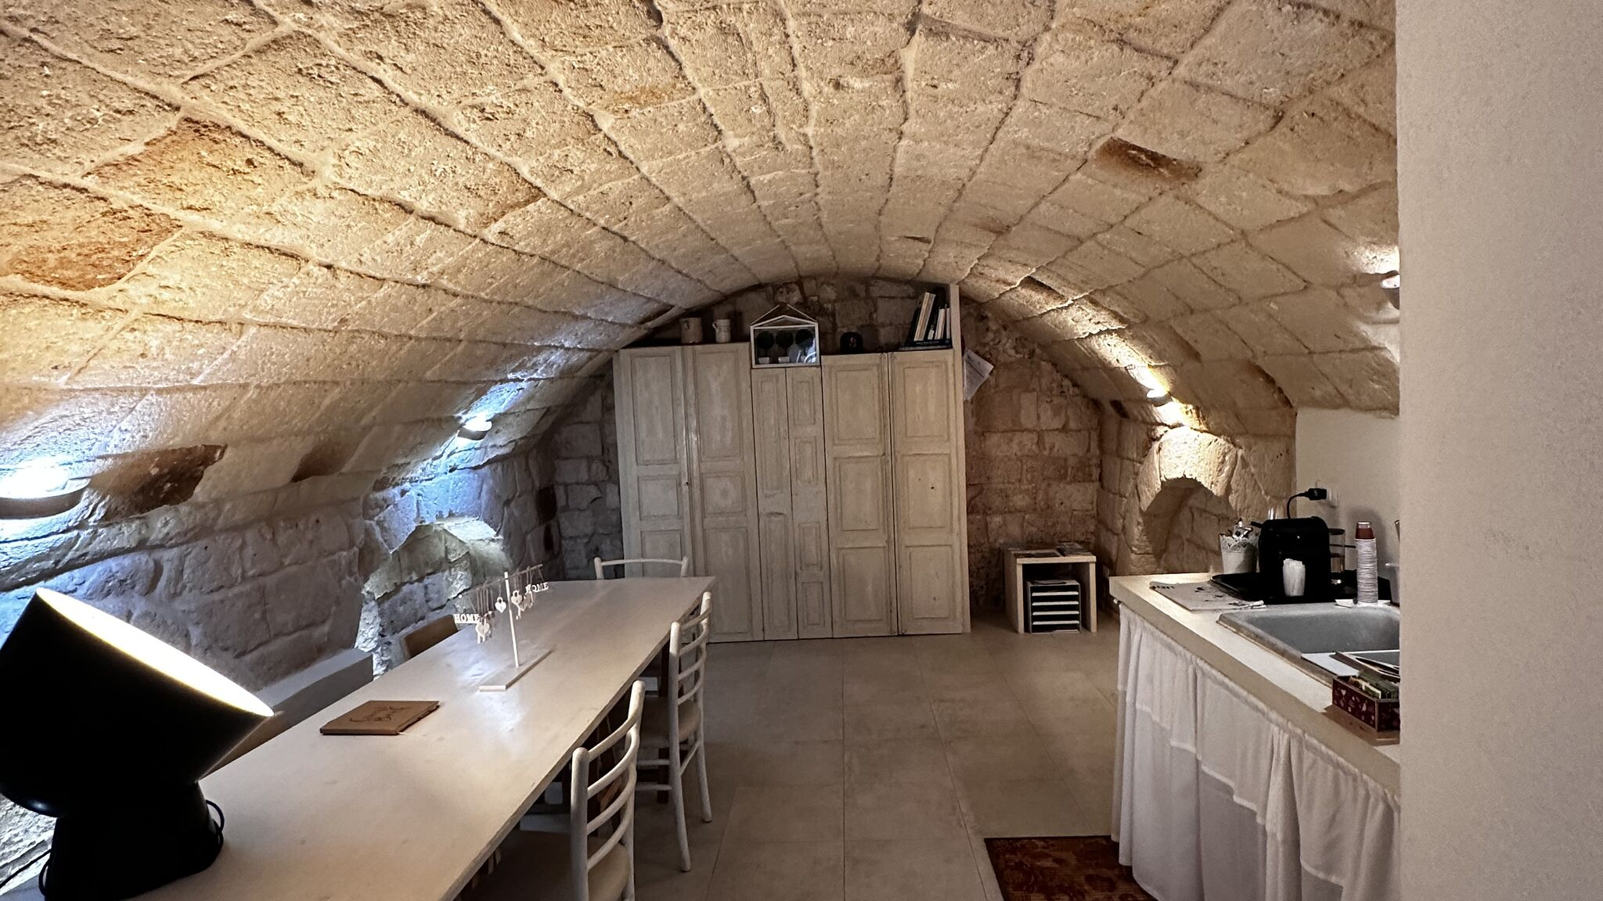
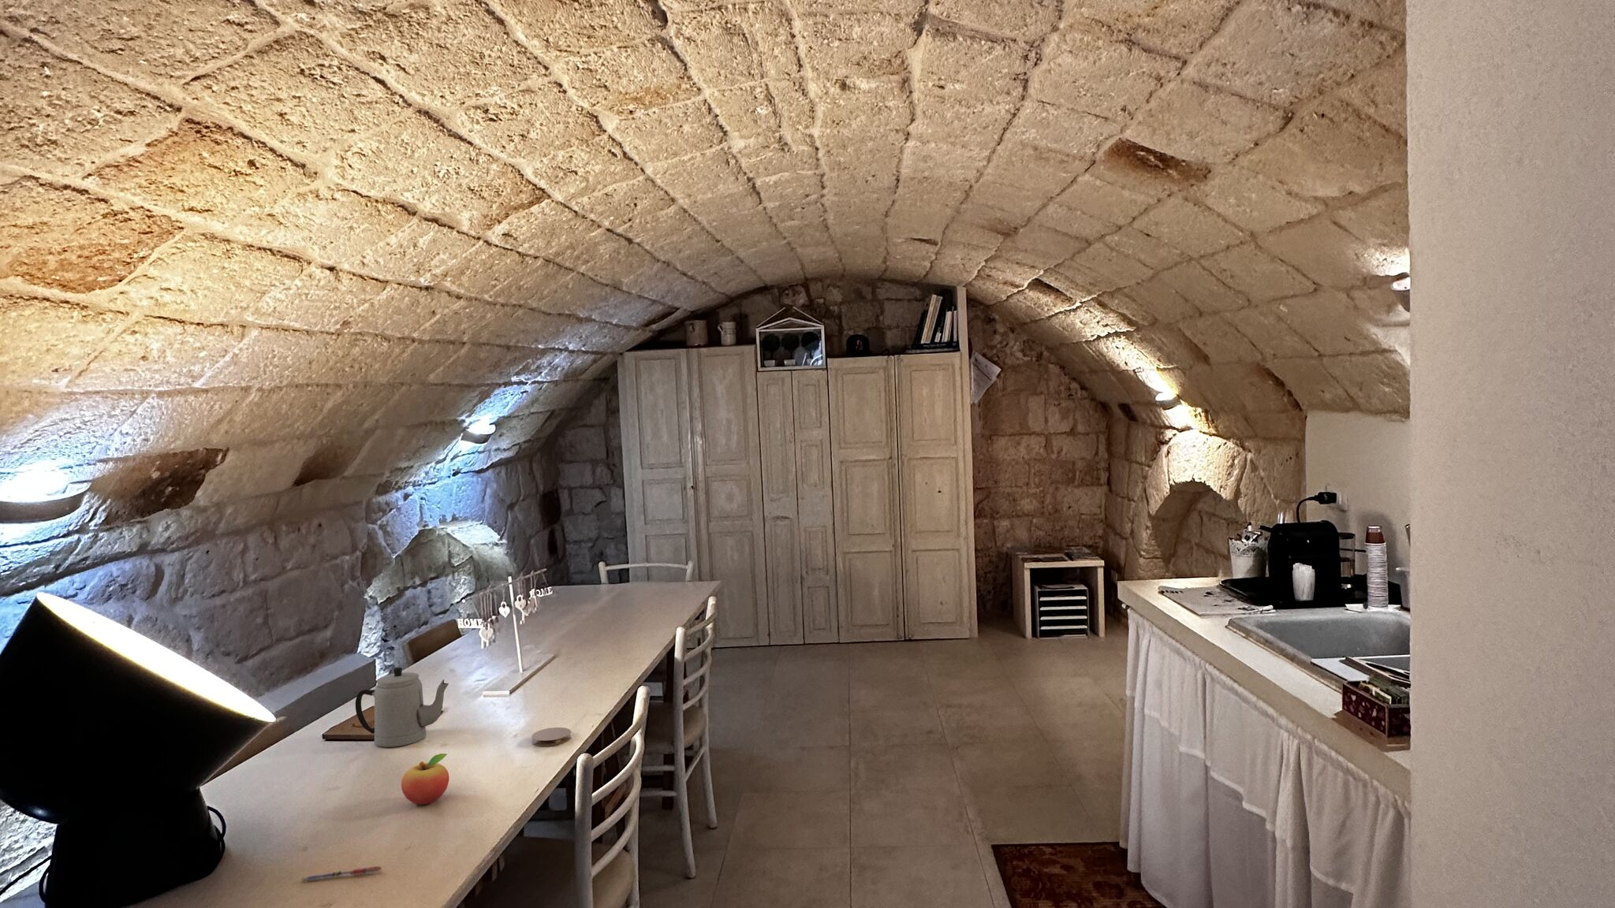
+ pen (342, 873)
+ fruit (425, 778)
+ teapot (403, 702)
+ coaster (551, 736)
